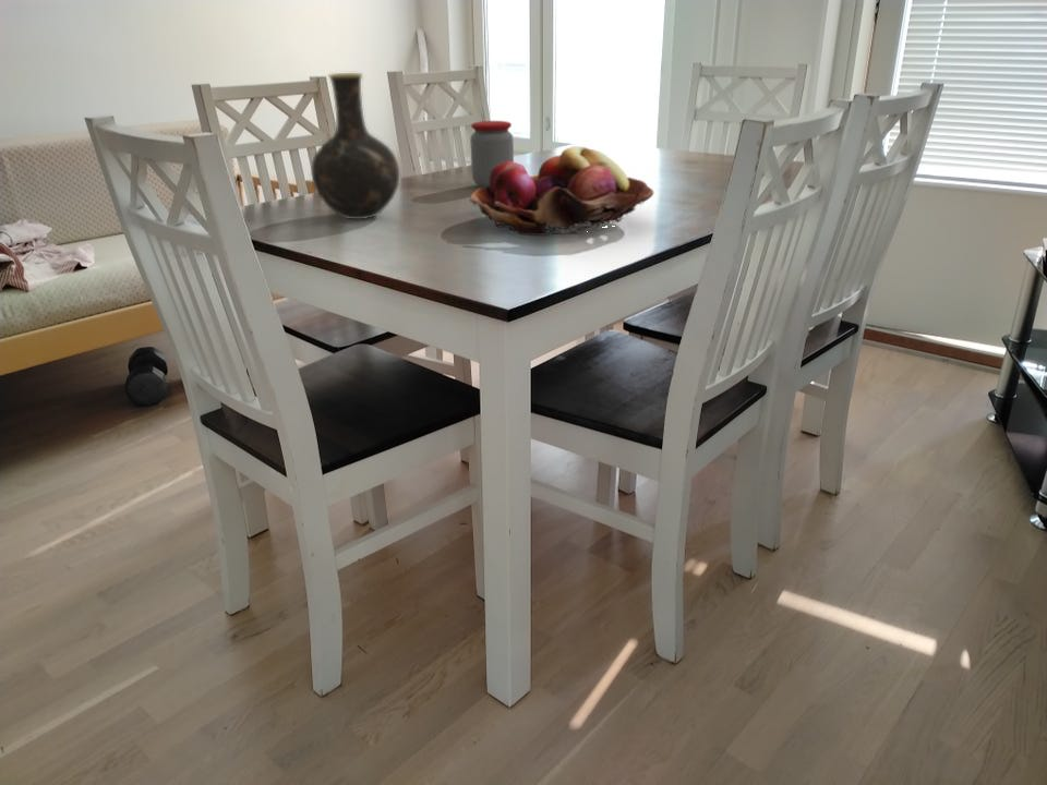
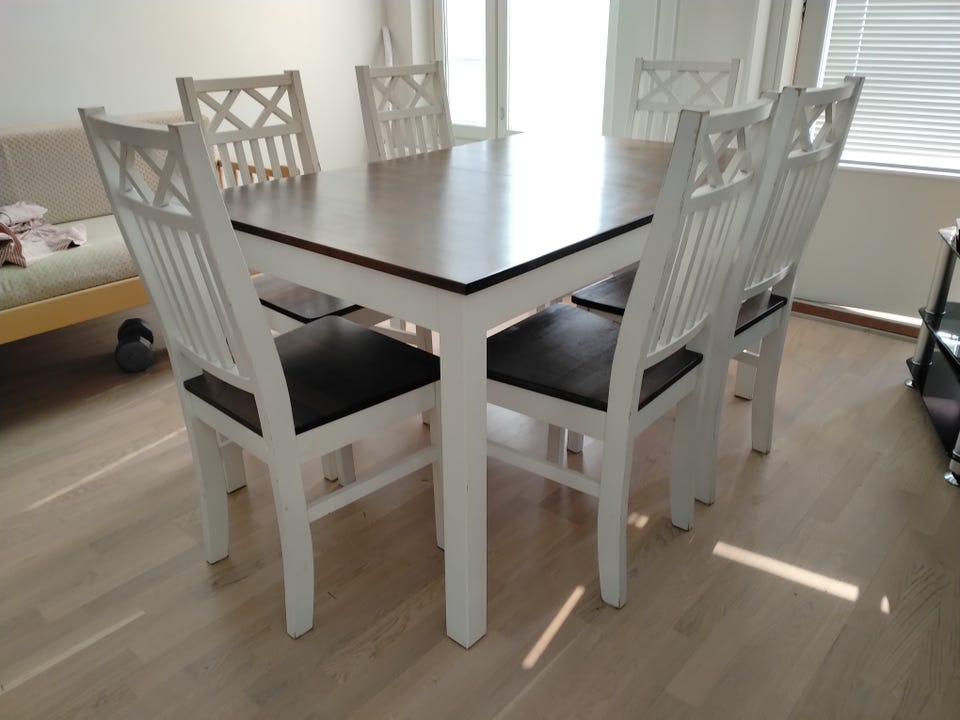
- vase (352, 147)
- jar (492, 154)
- fruit basket (564, 188)
